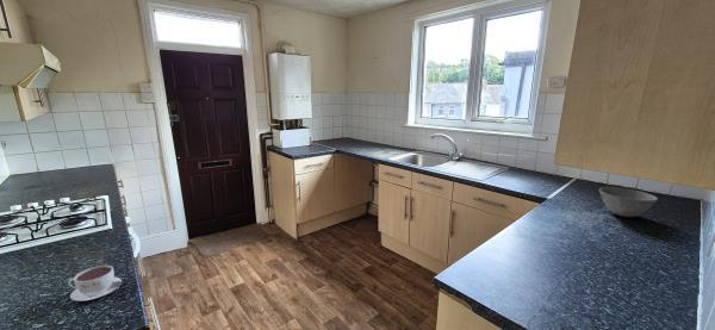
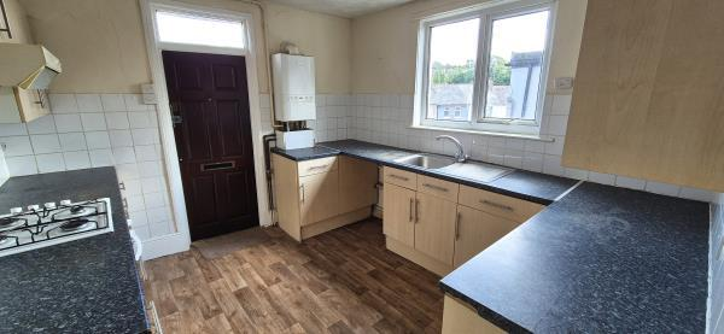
- coffee cup (95, 280)
- bowl (624, 204)
